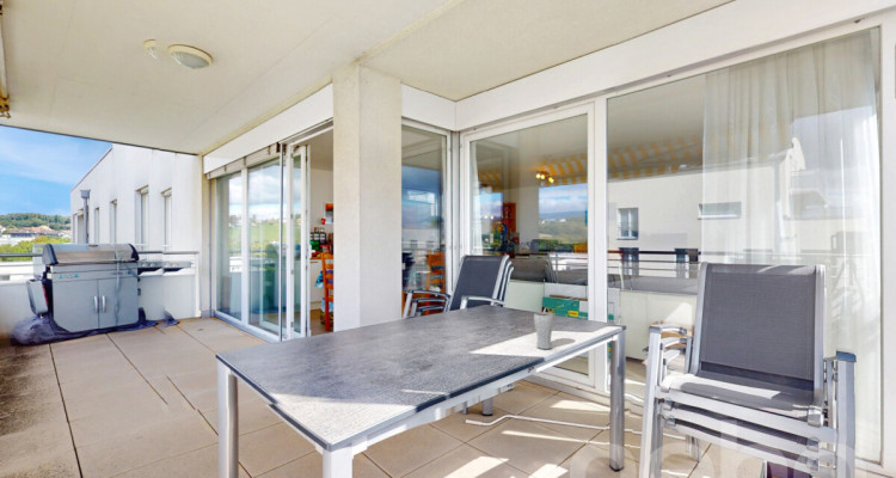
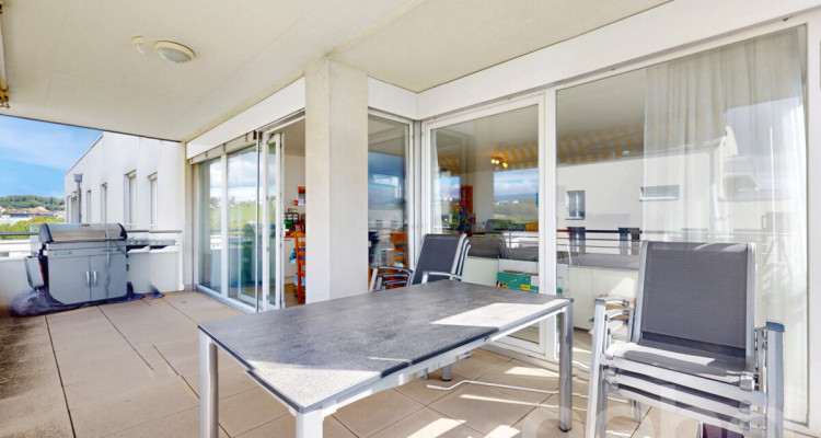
- drinking glass (544, 330)
